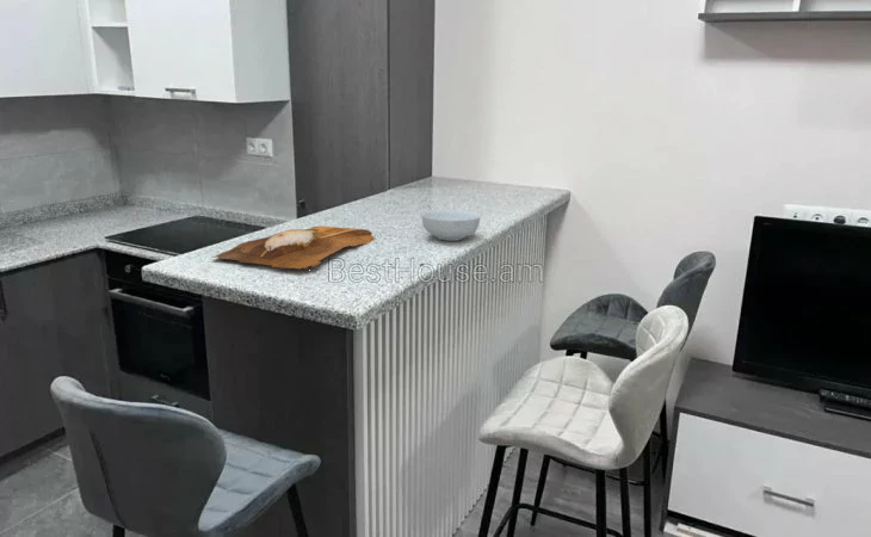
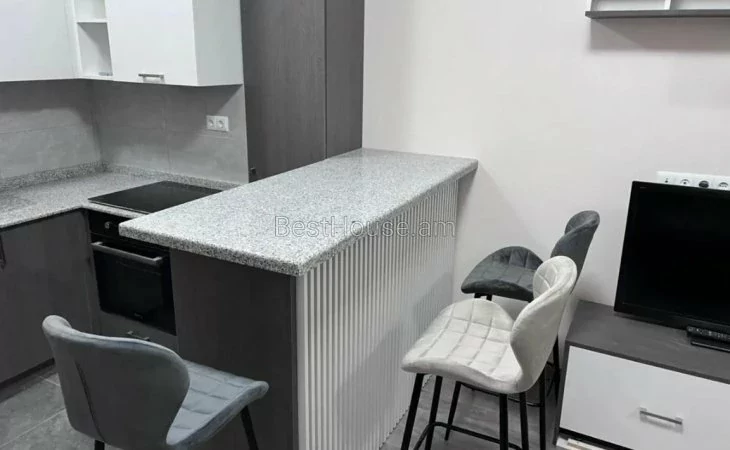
- cereal bowl (450, 226)
- cutting board (298, 239)
